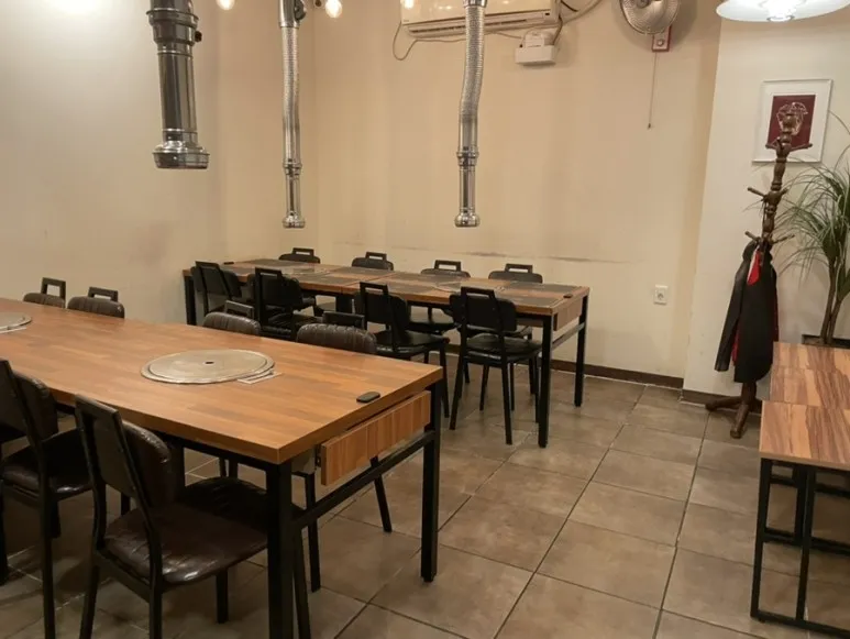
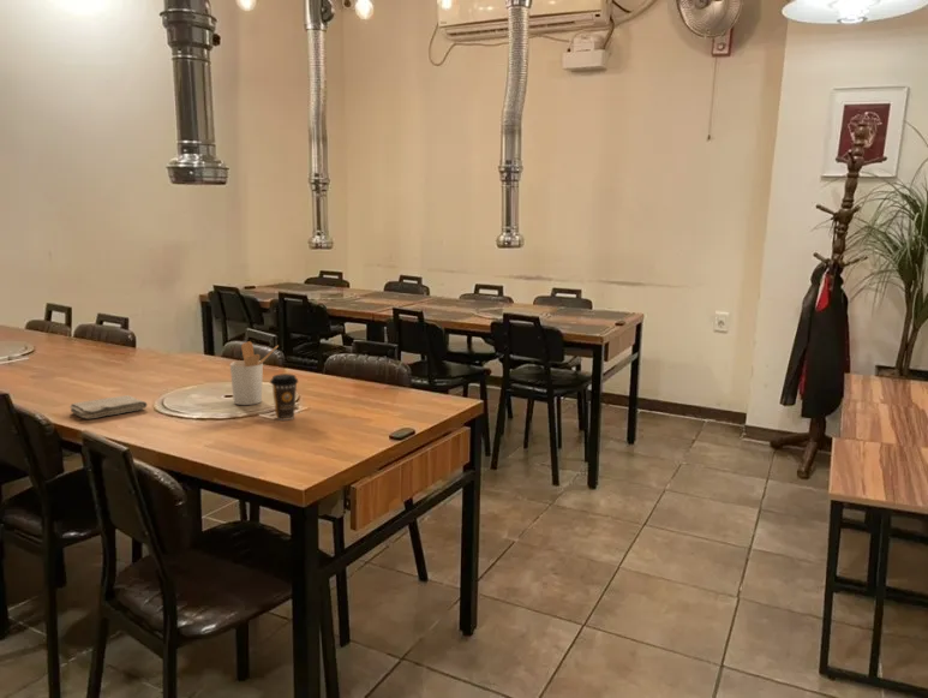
+ washcloth (108, 405)
+ coffee cup (285, 396)
+ utensil holder (255, 372)
